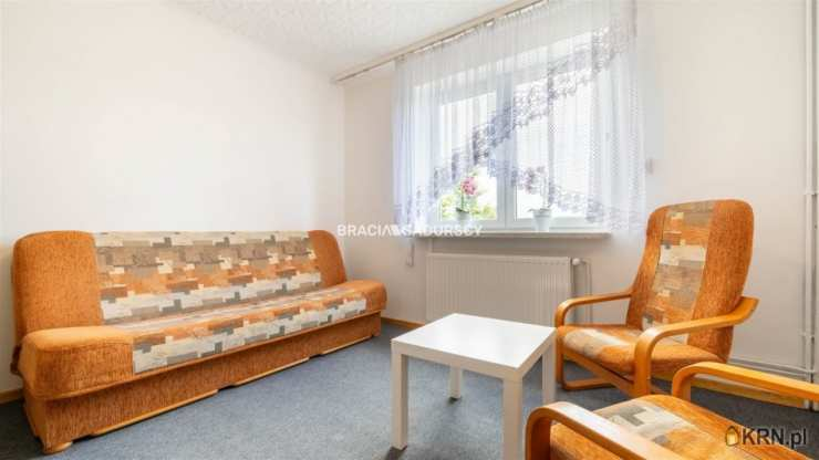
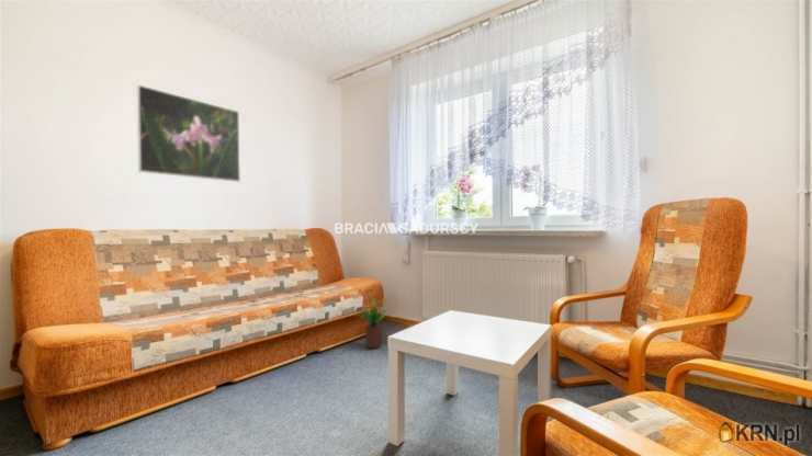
+ potted plant (373, 321)
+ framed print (193, 138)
